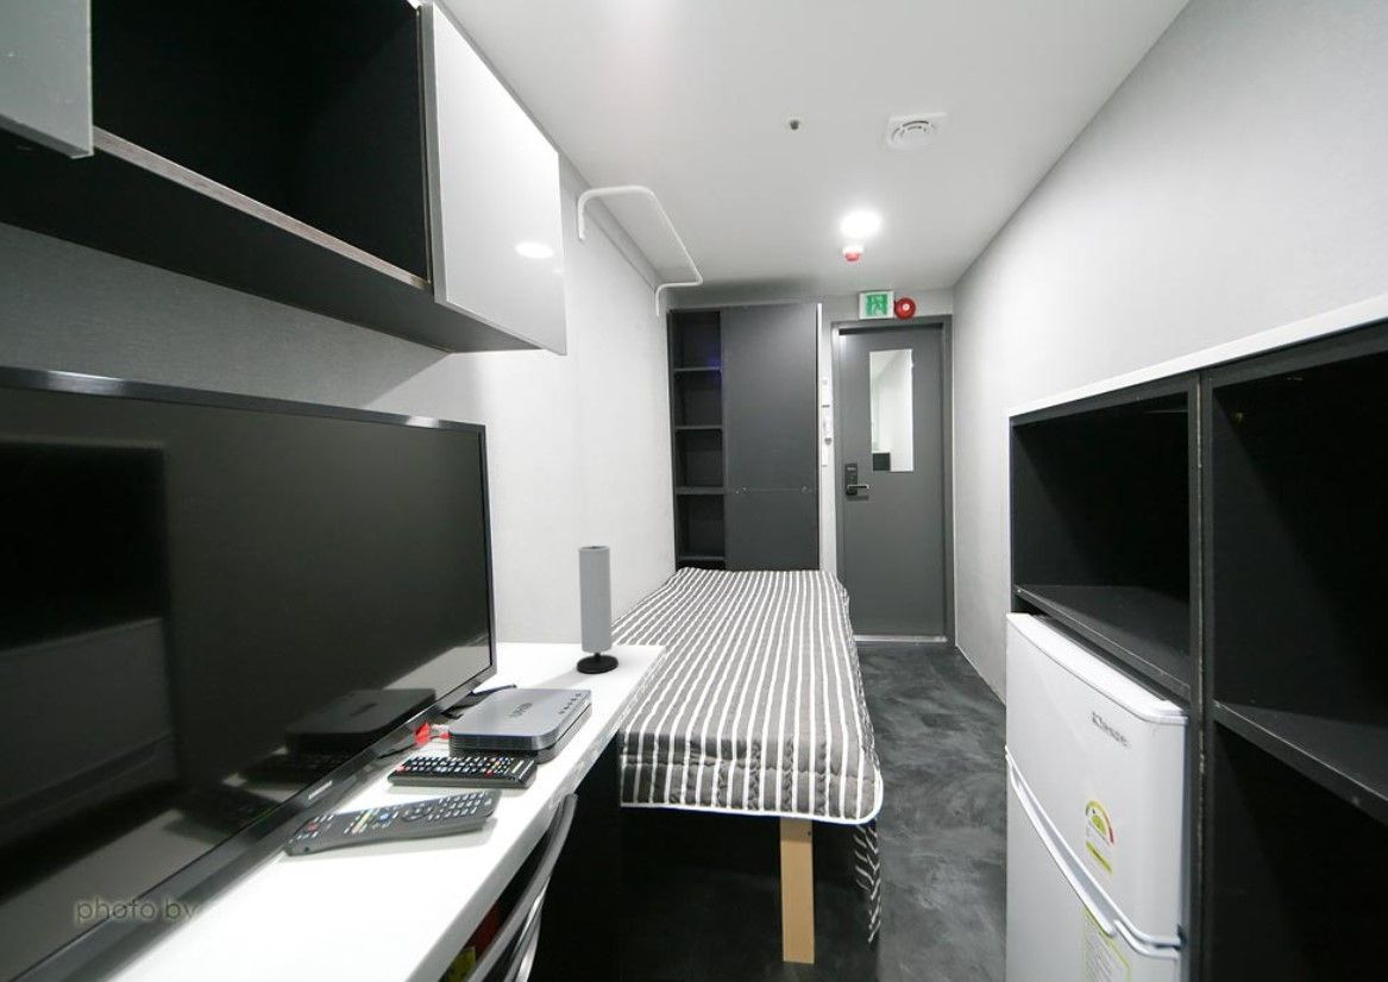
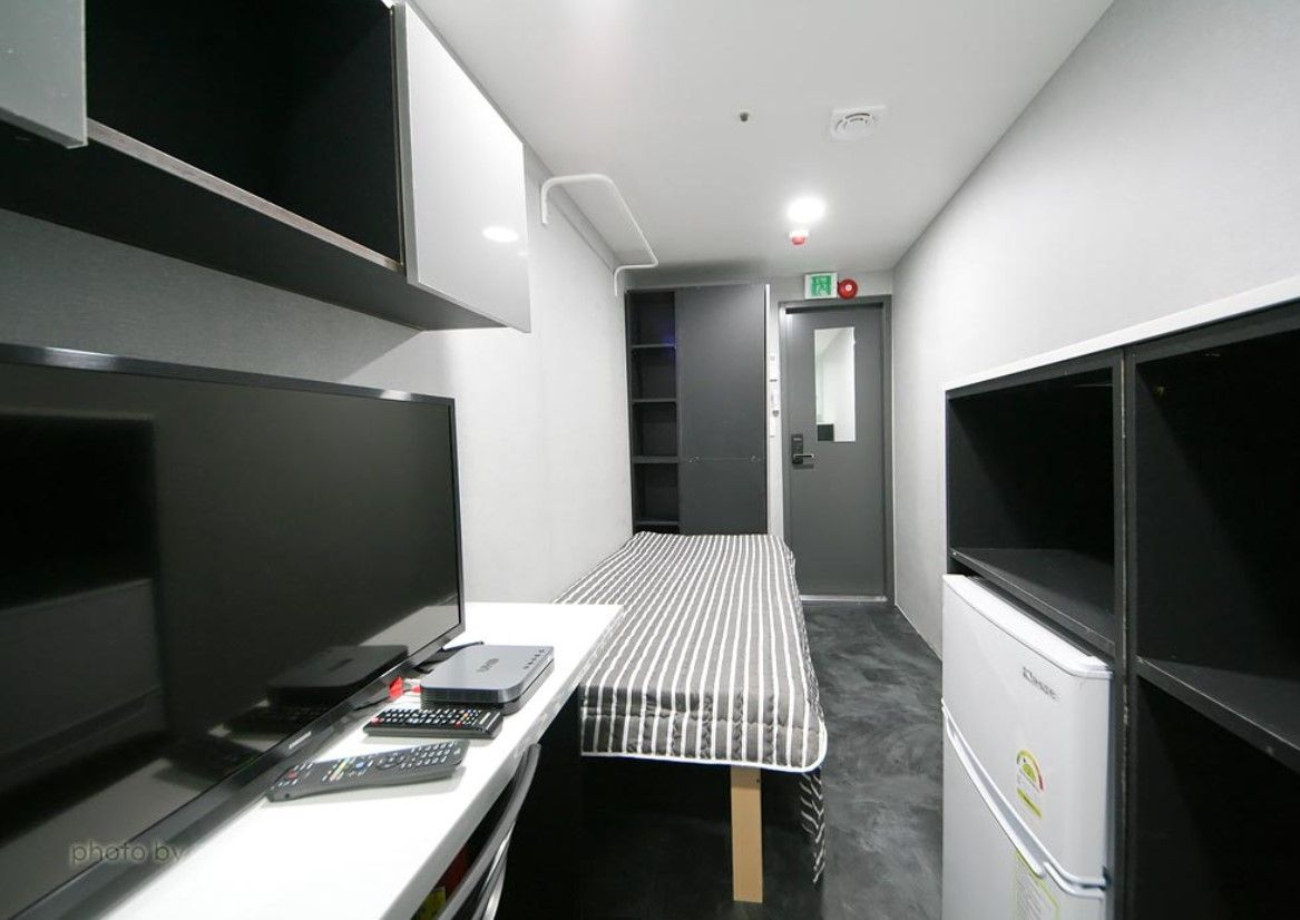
- speaker (596, 605)
